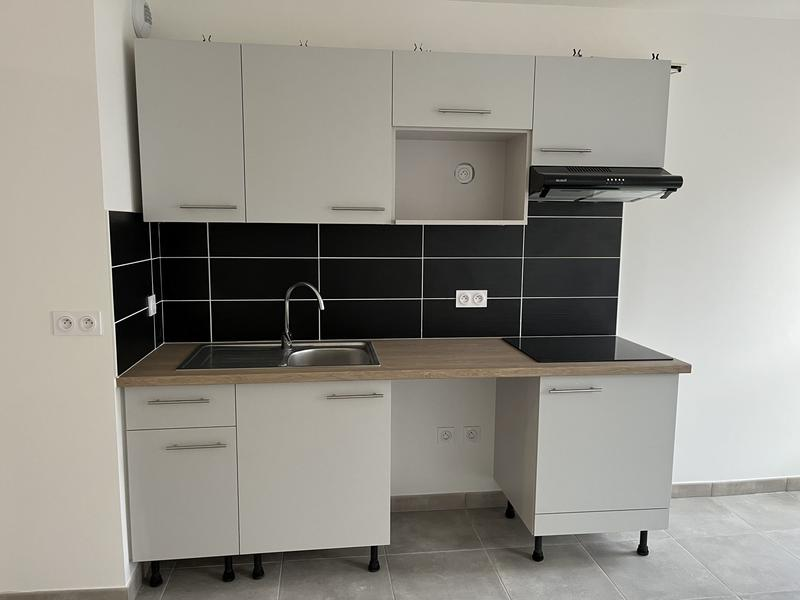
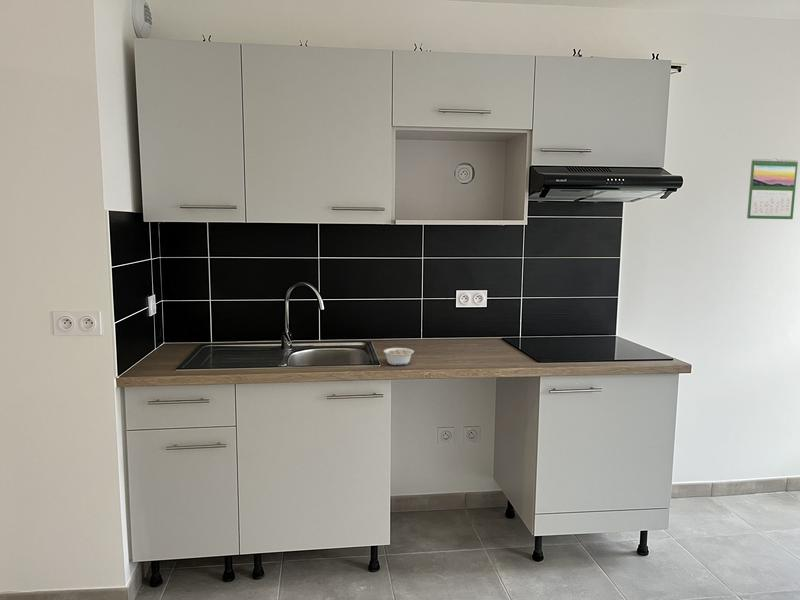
+ calendar (772, 188)
+ legume (398, 356)
